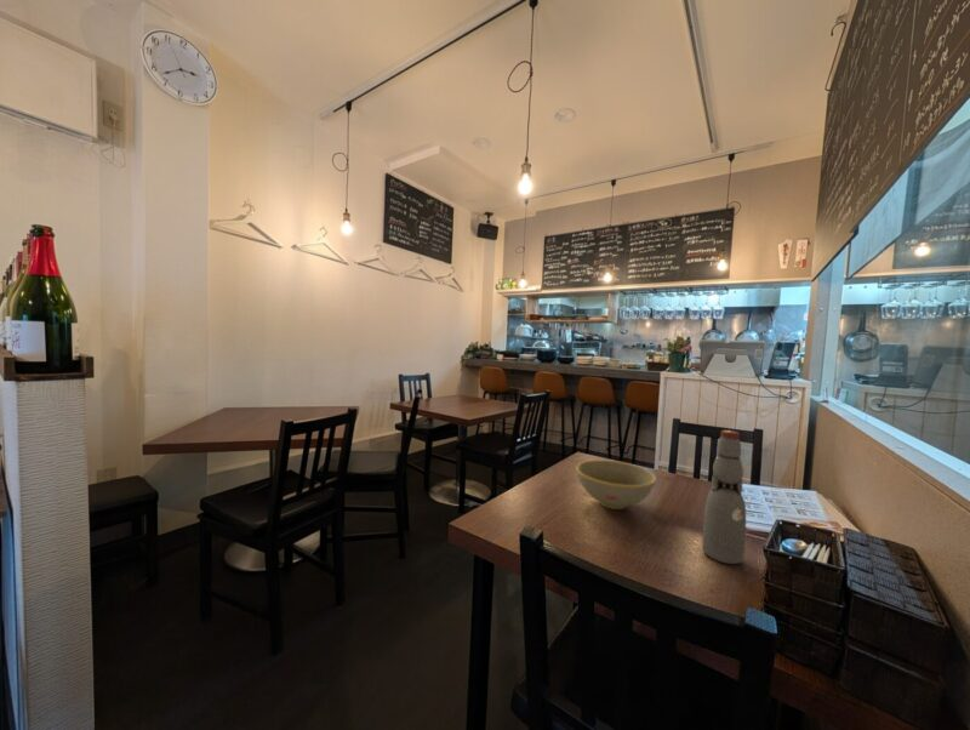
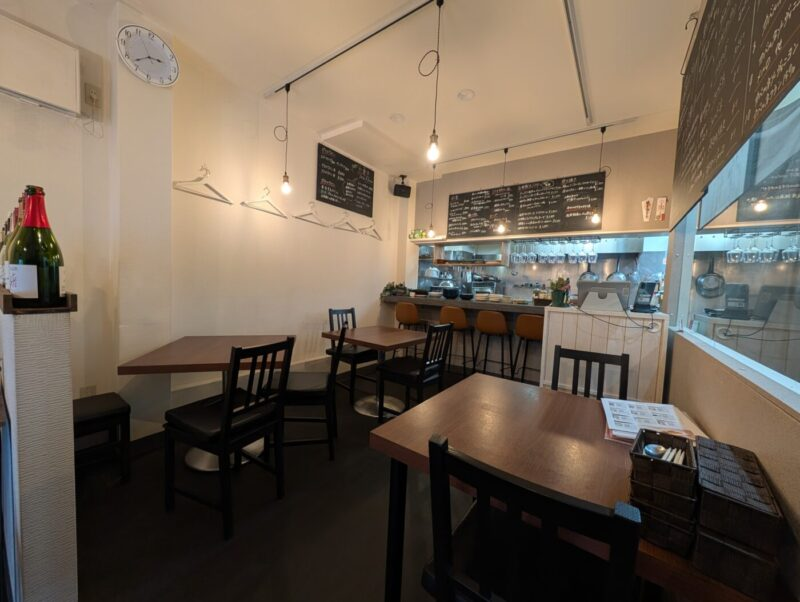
- bowl (614, 487)
- bottle (726, 494)
